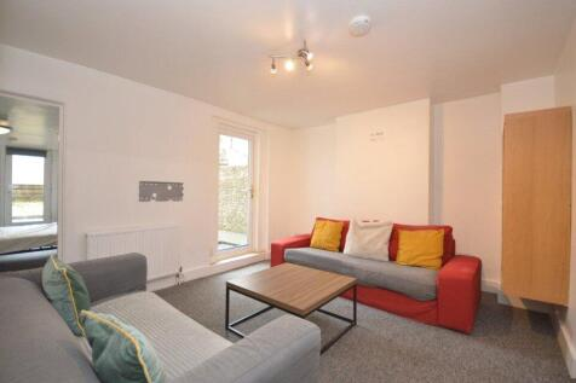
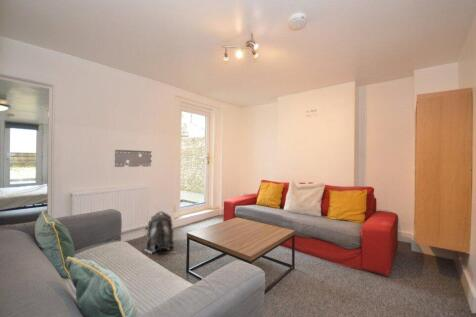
+ backpack (159, 229)
